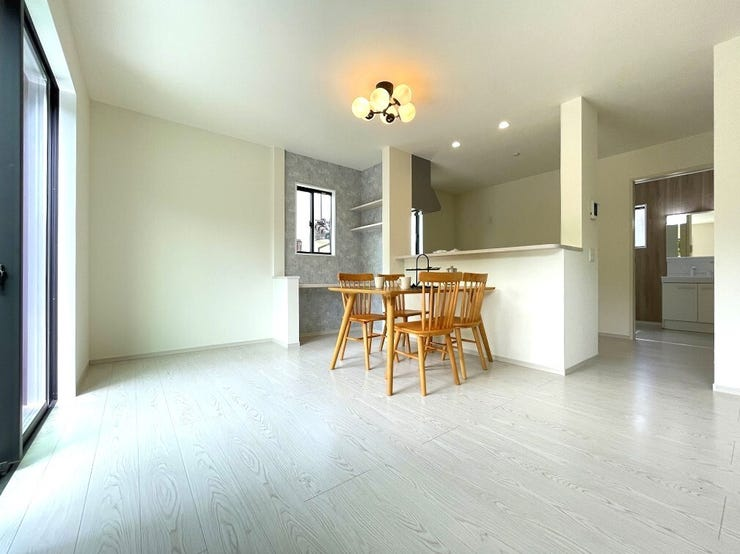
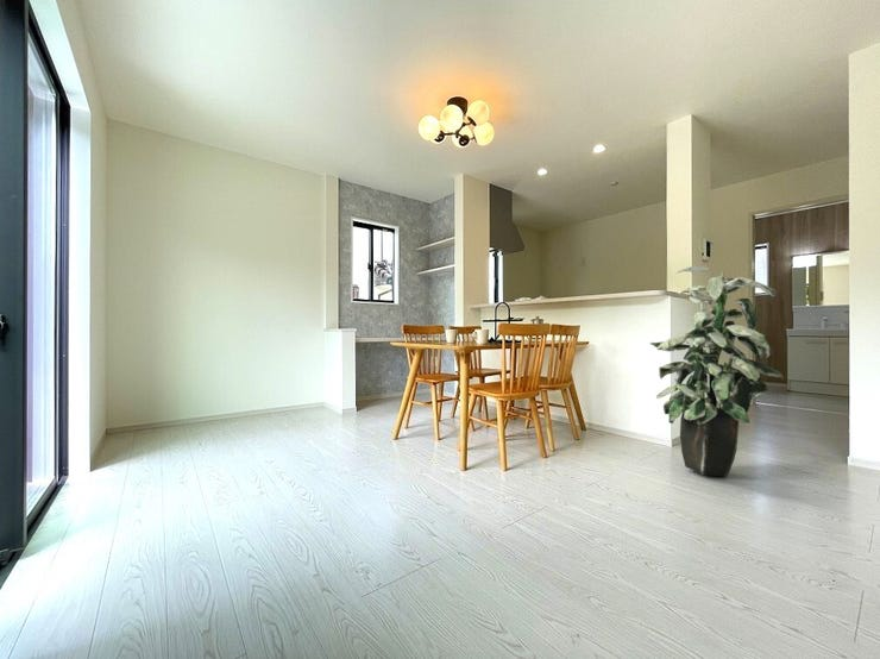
+ indoor plant (708, 368)
